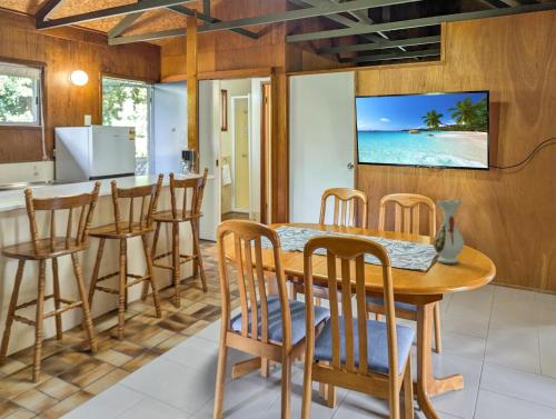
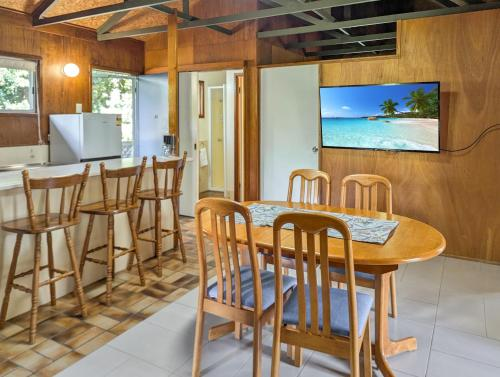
- vase (448, 231)
